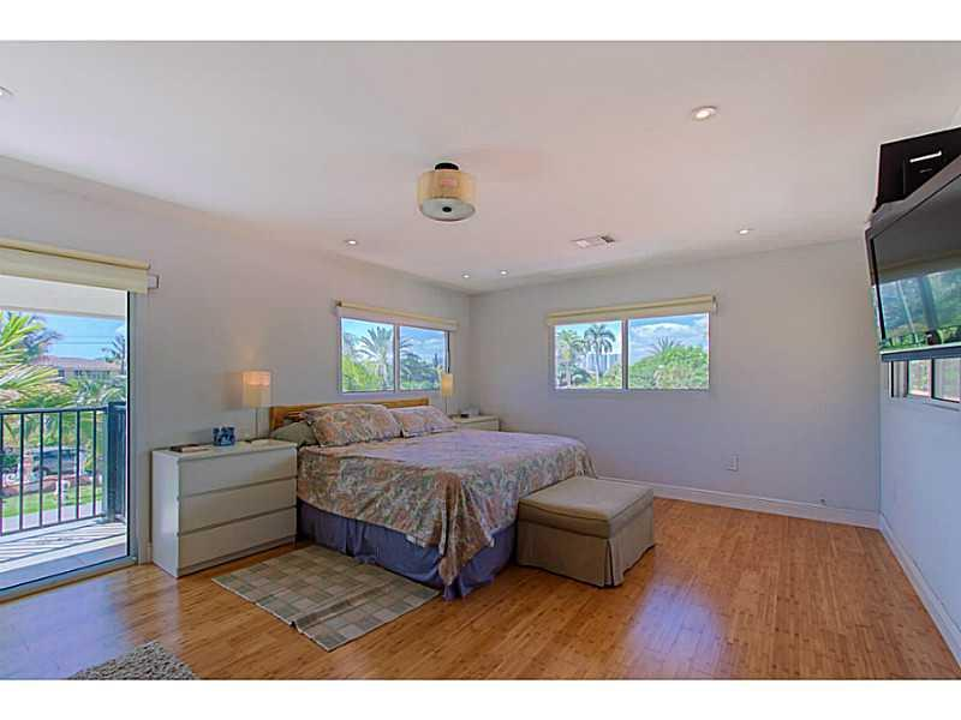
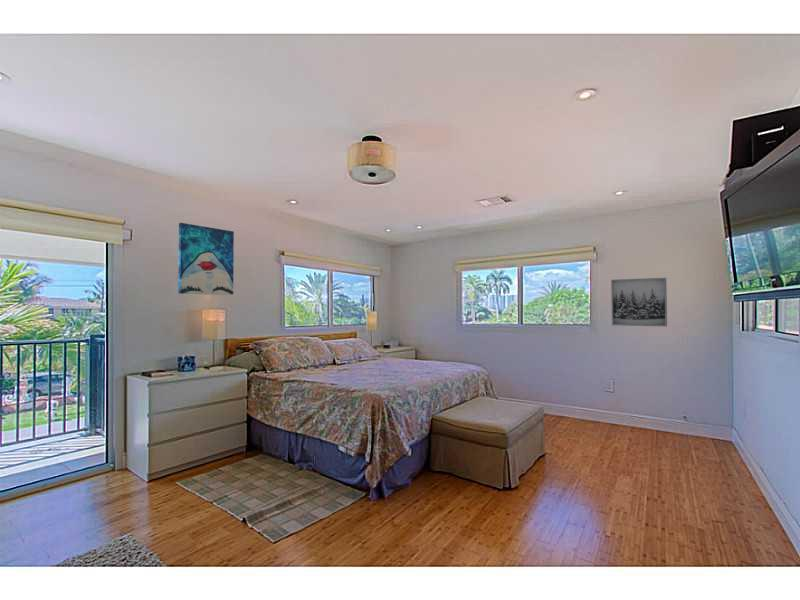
+ wall art (638, 302)
+ wall art (207, 260)
